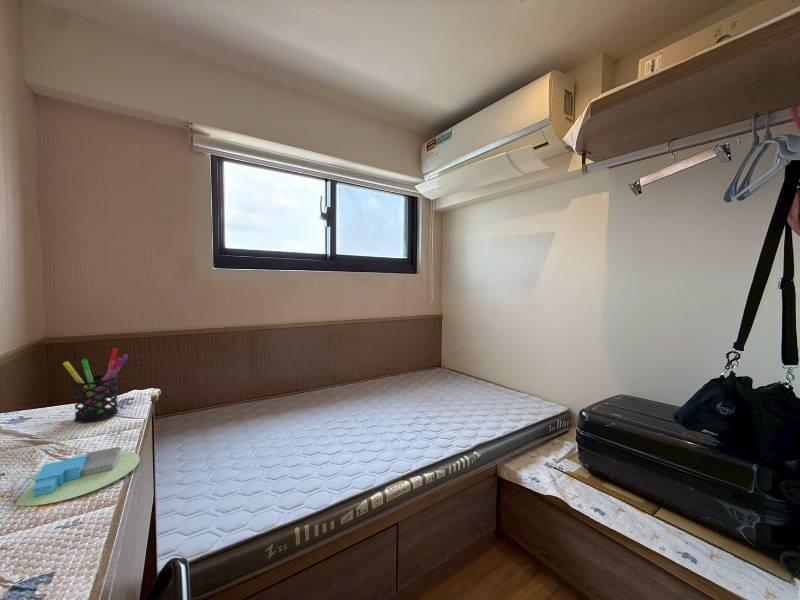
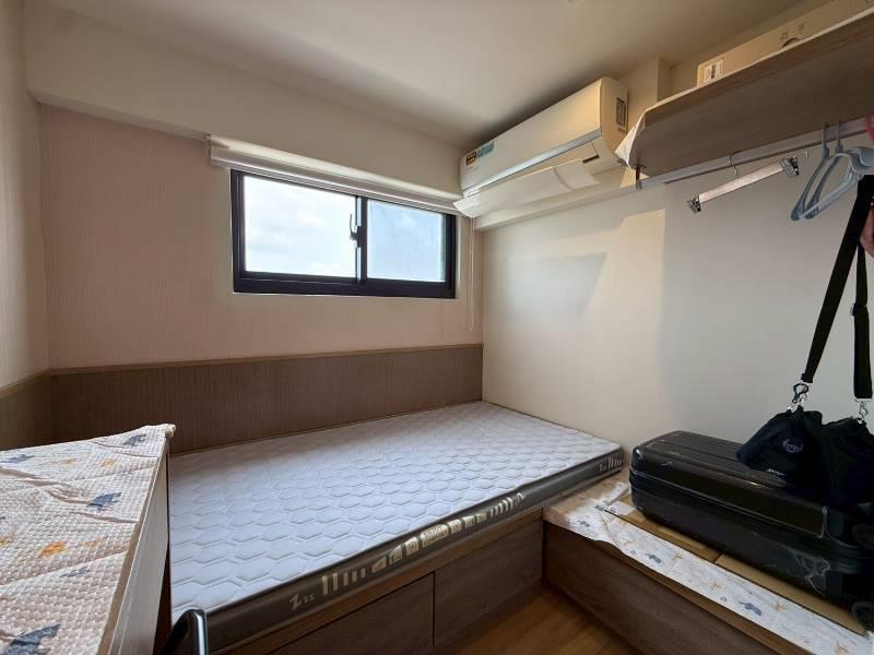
- pen holder (96, 382)
- architectural model (80, 467)
